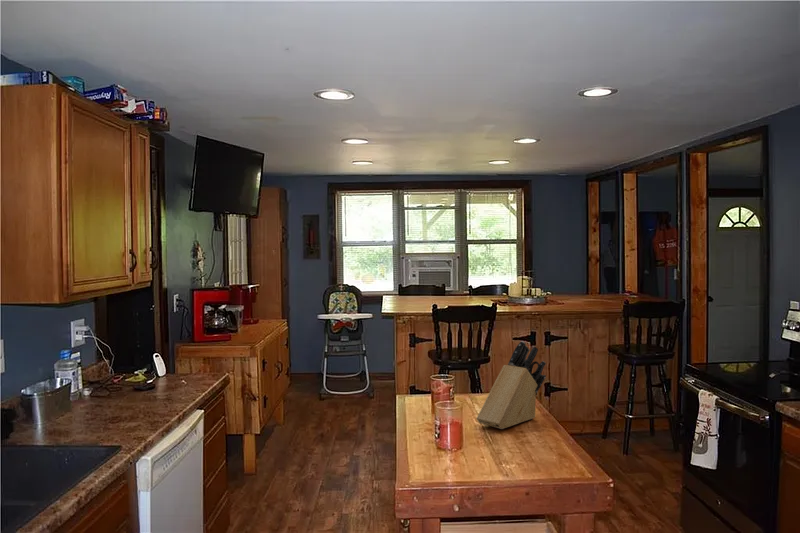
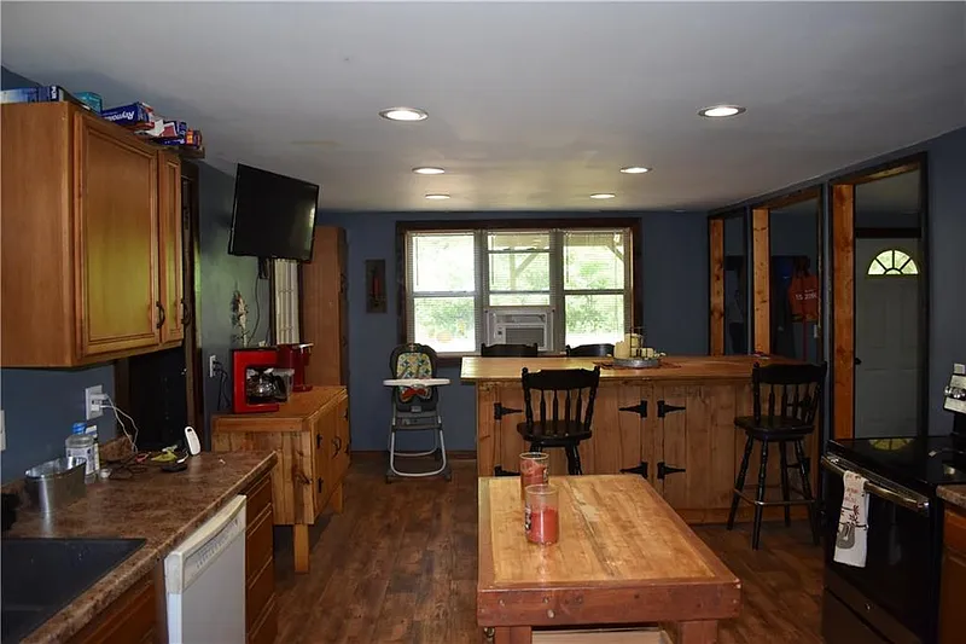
- knife block (513, 382)
